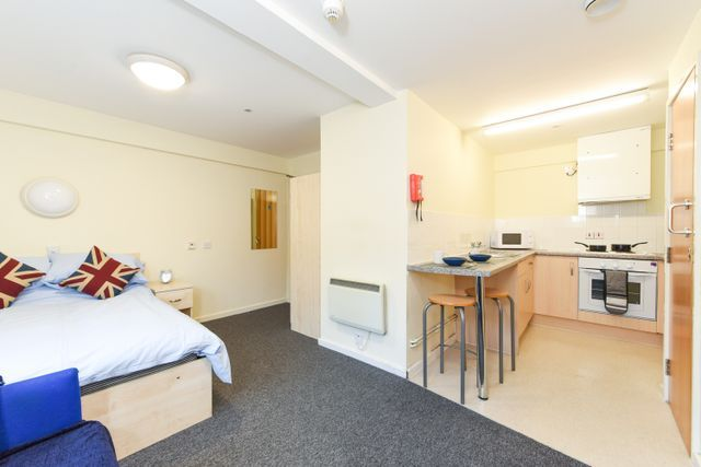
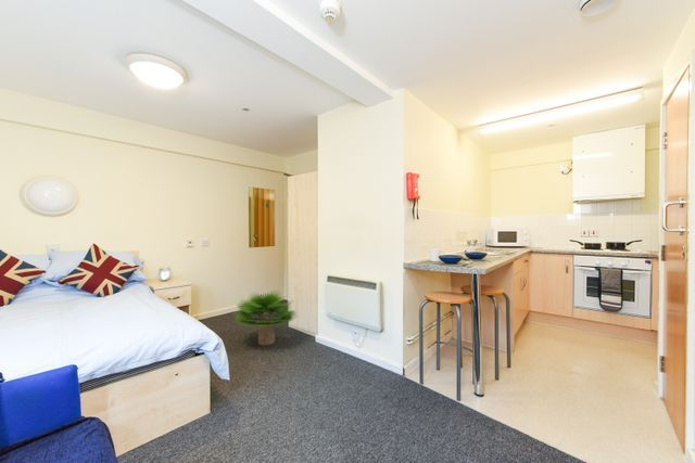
+ potted plant (266, 314)
